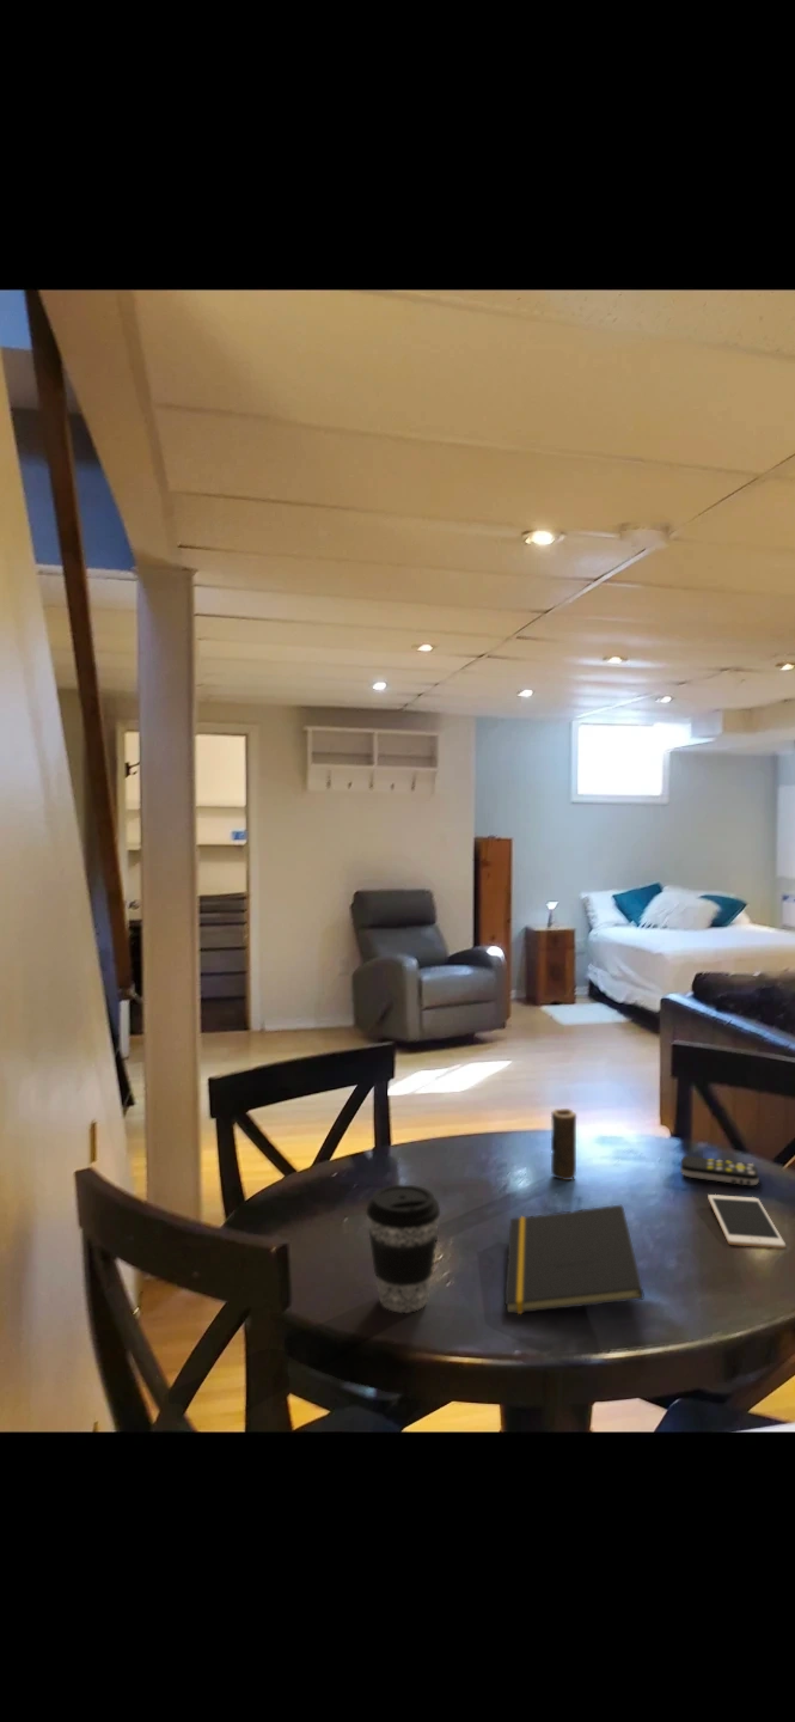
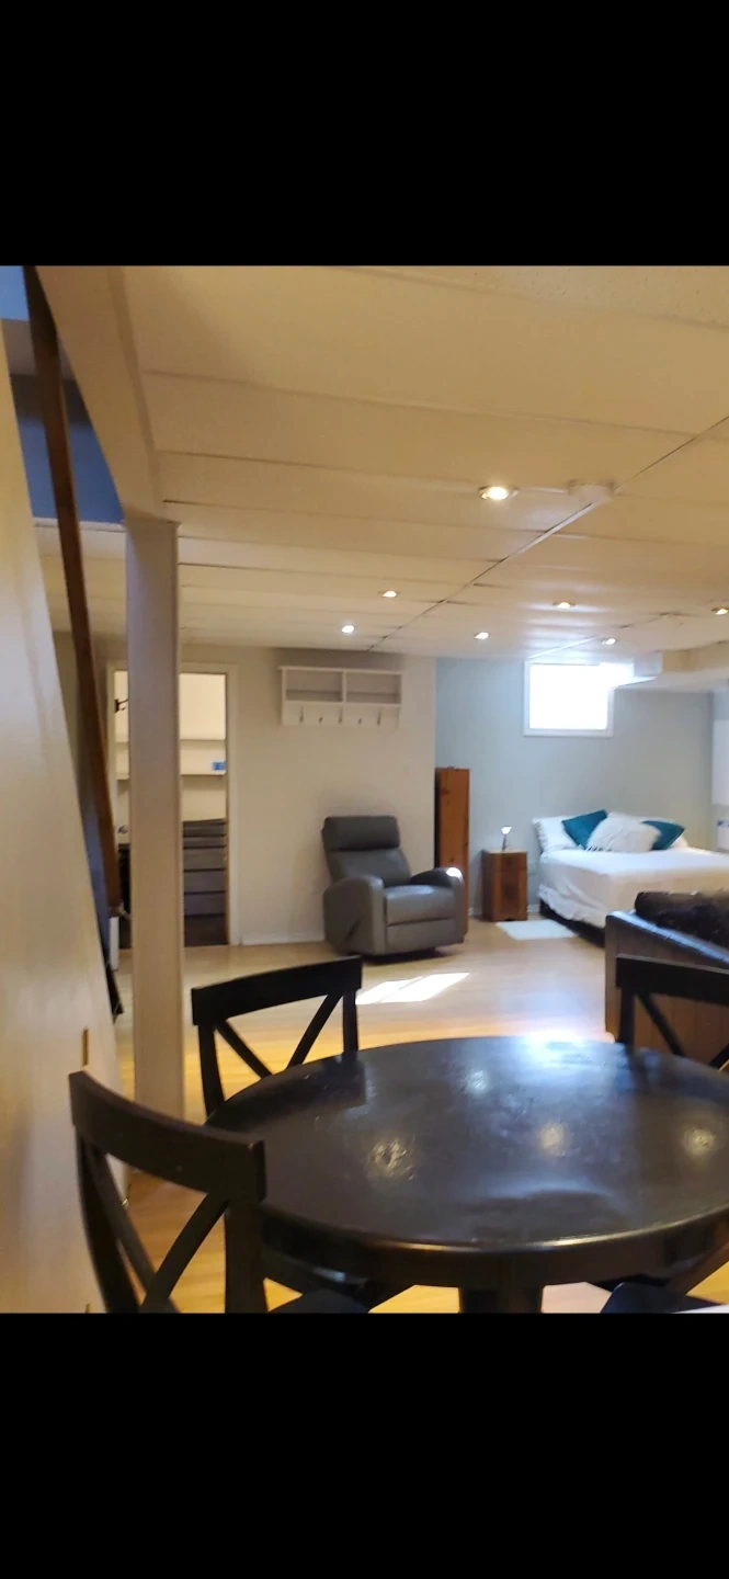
- cell phone (744, 1220)
- candle (563, 1143)
- coffee cup (403, 1247)
- remote control (718, 1170)
- notepad (569, 1254)
